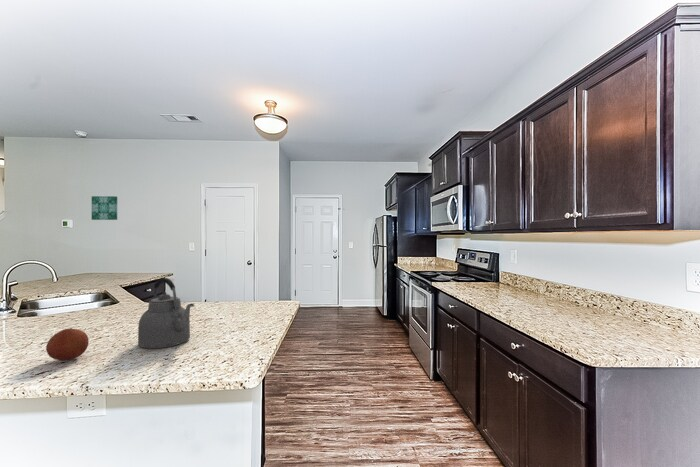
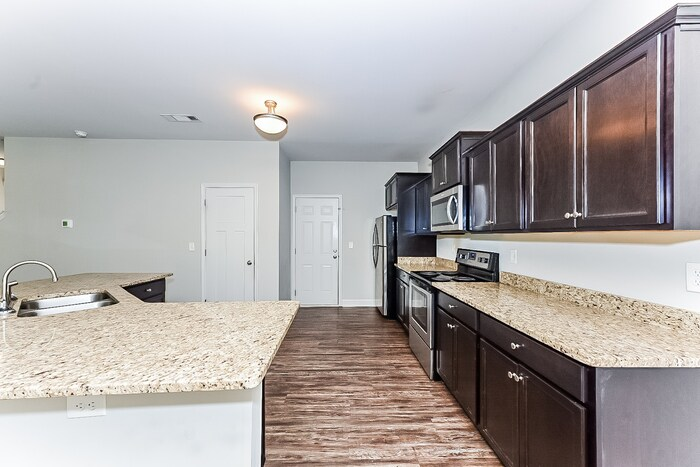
- fruit (68, 343)
- kettle (171, 311)
- wall art (104, 208)
